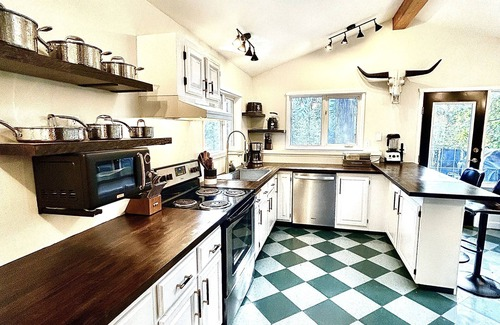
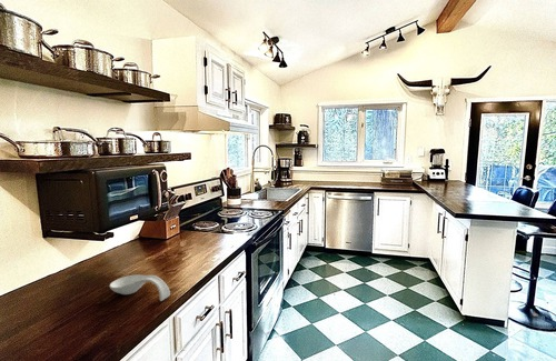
+ spoon rest (140, 283)
